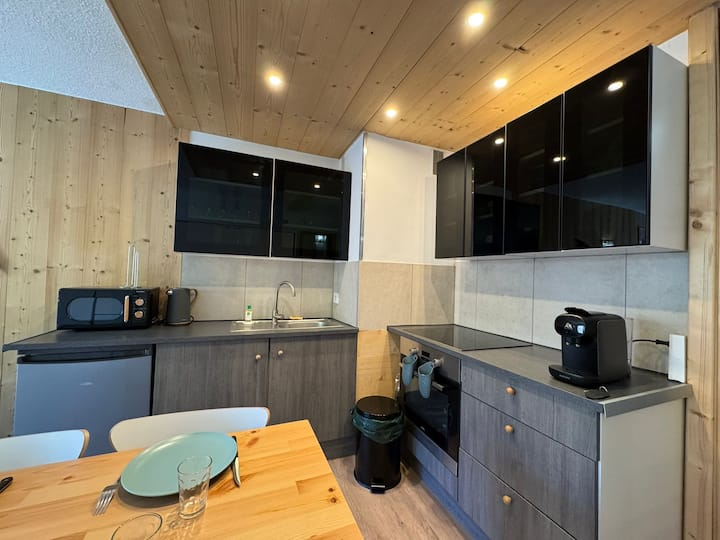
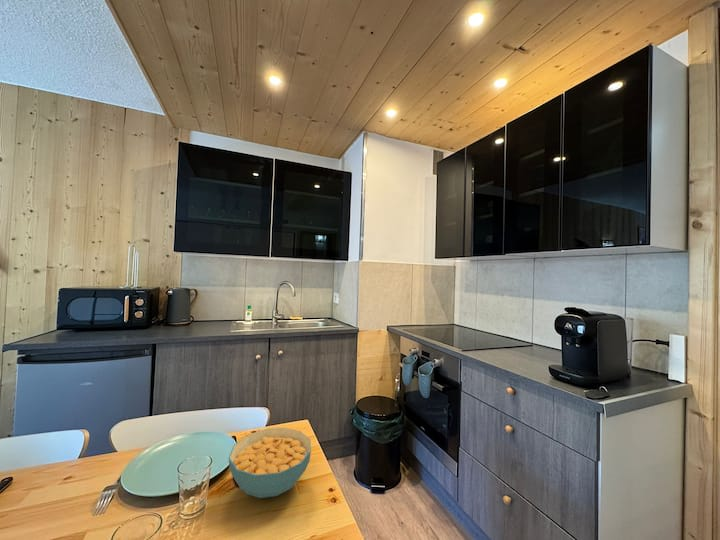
+ cereal bowl (271, 467)
